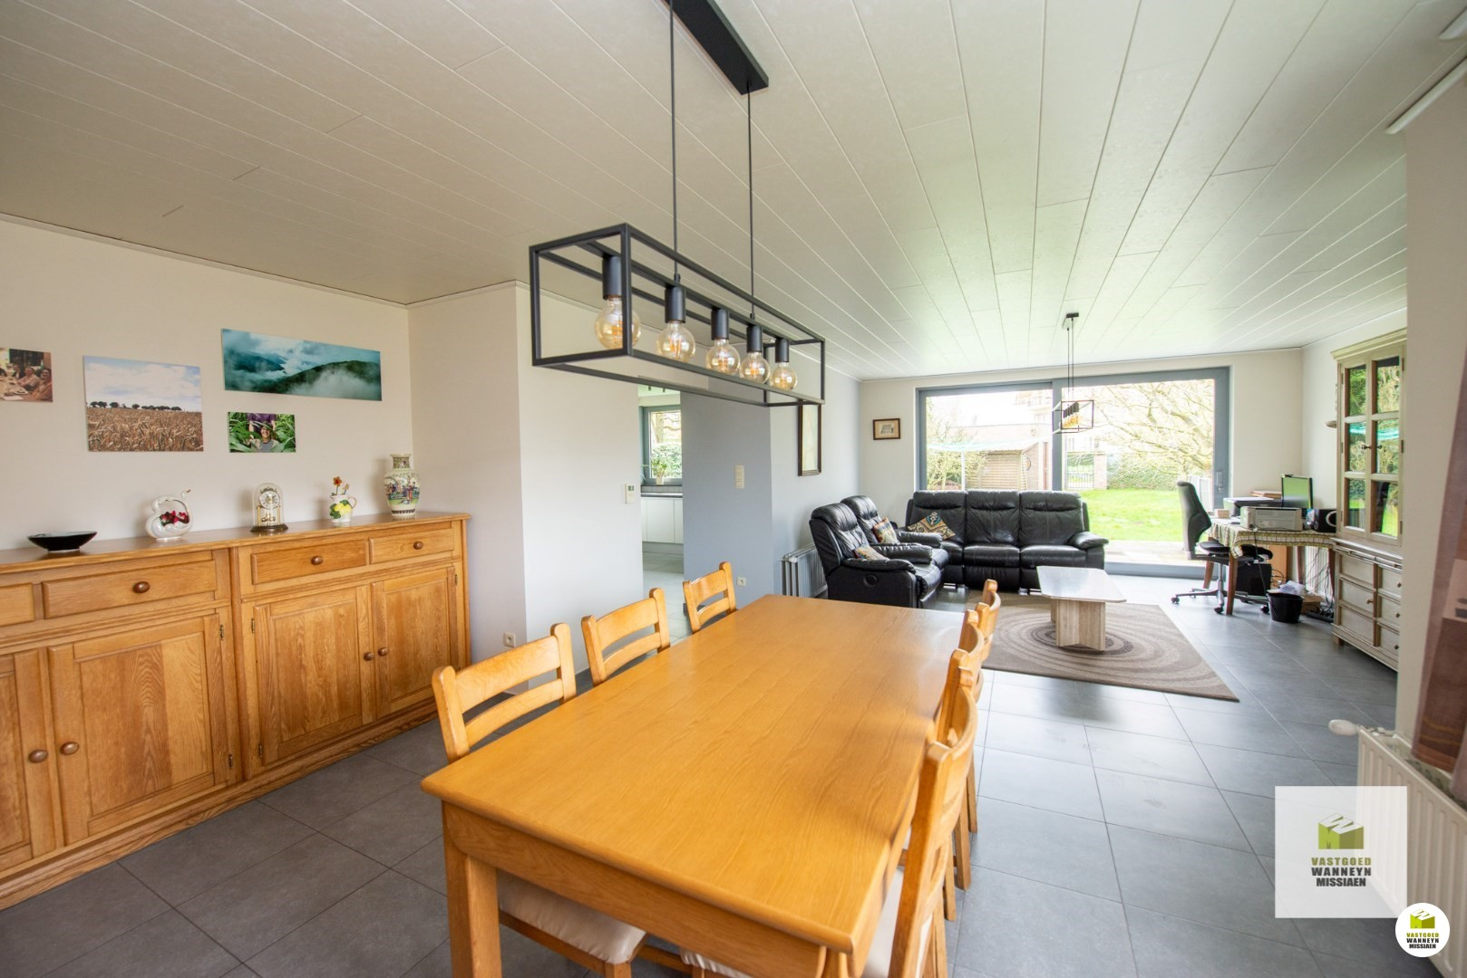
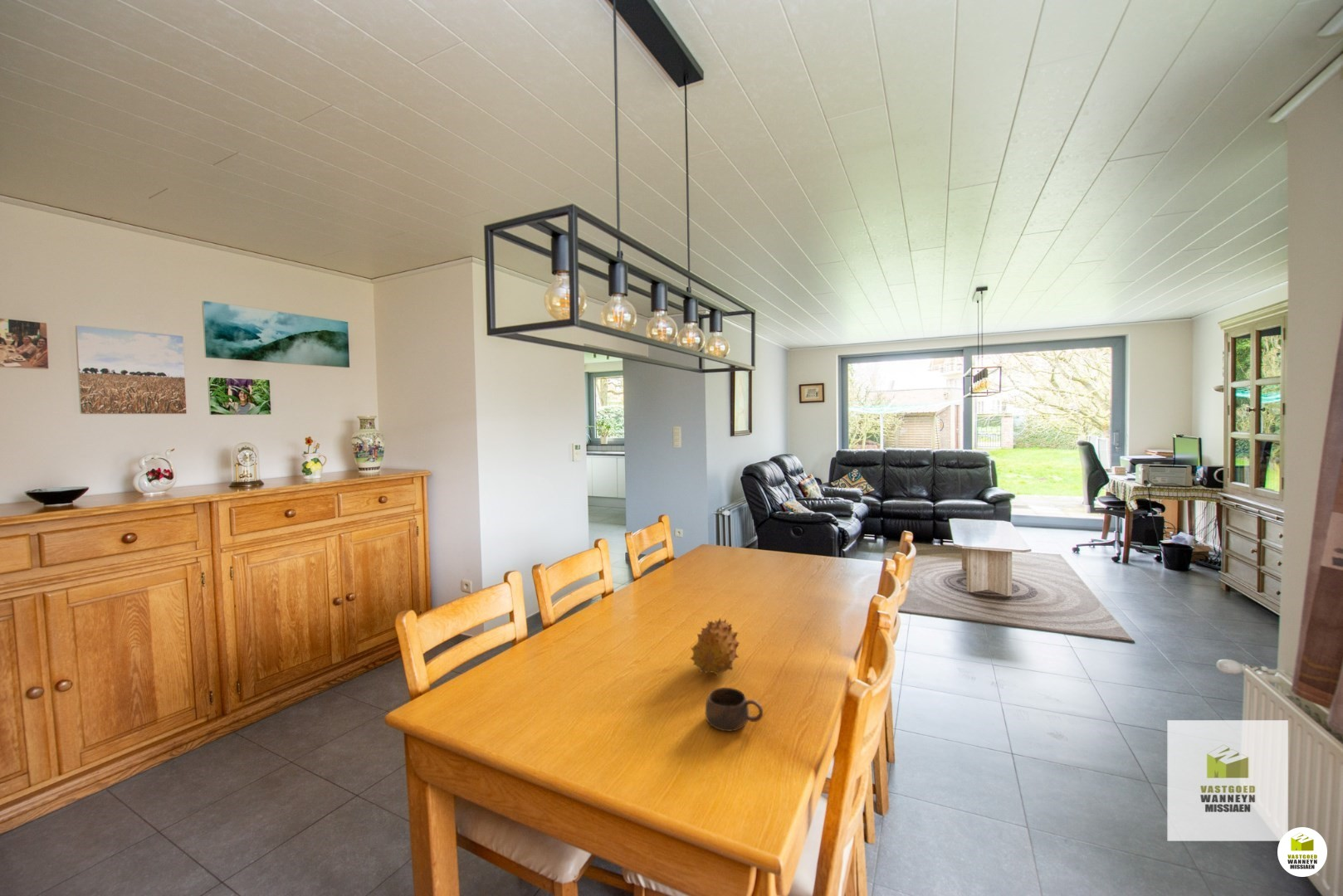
+ fruit (716, 645)
+ cup (733, 710)
